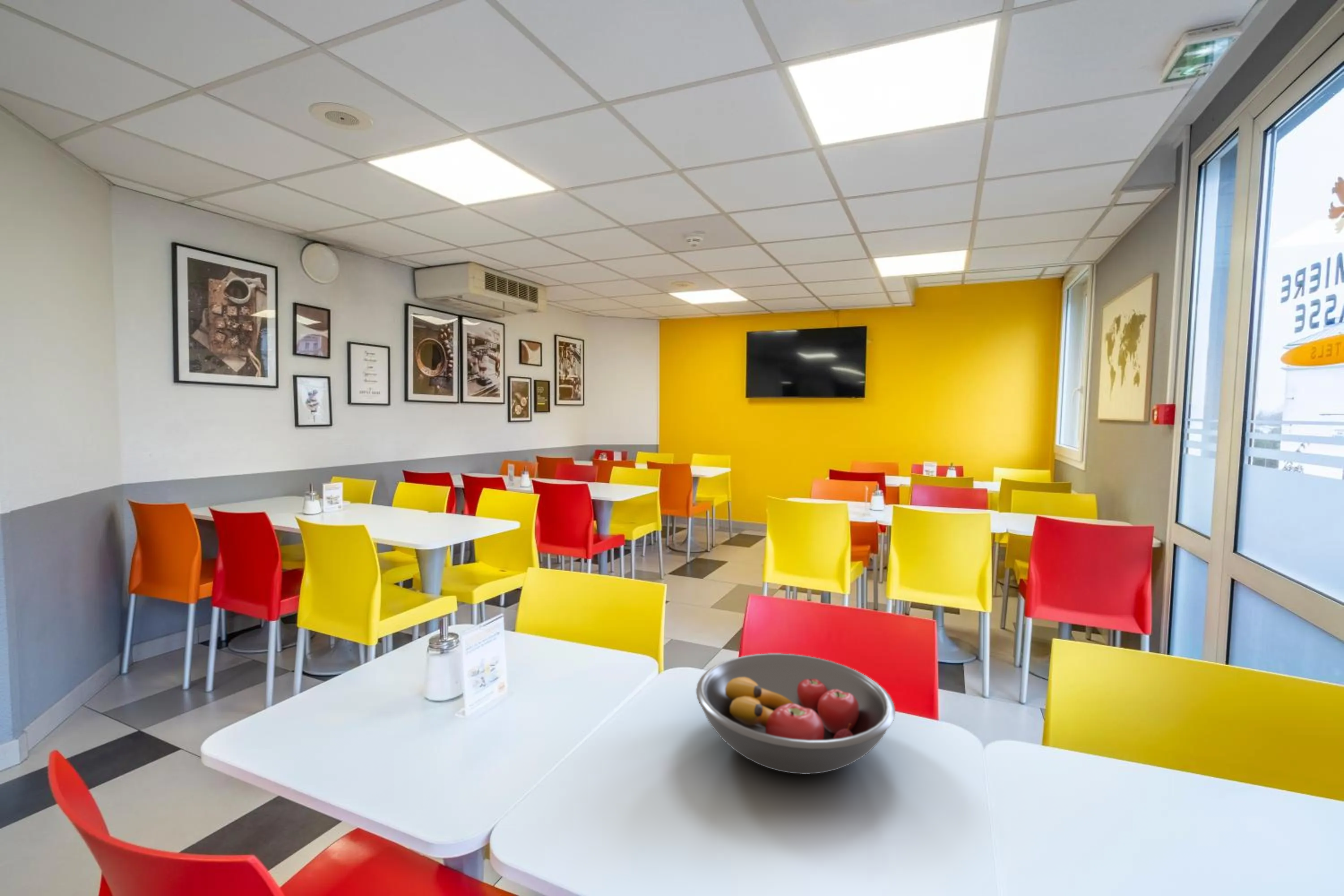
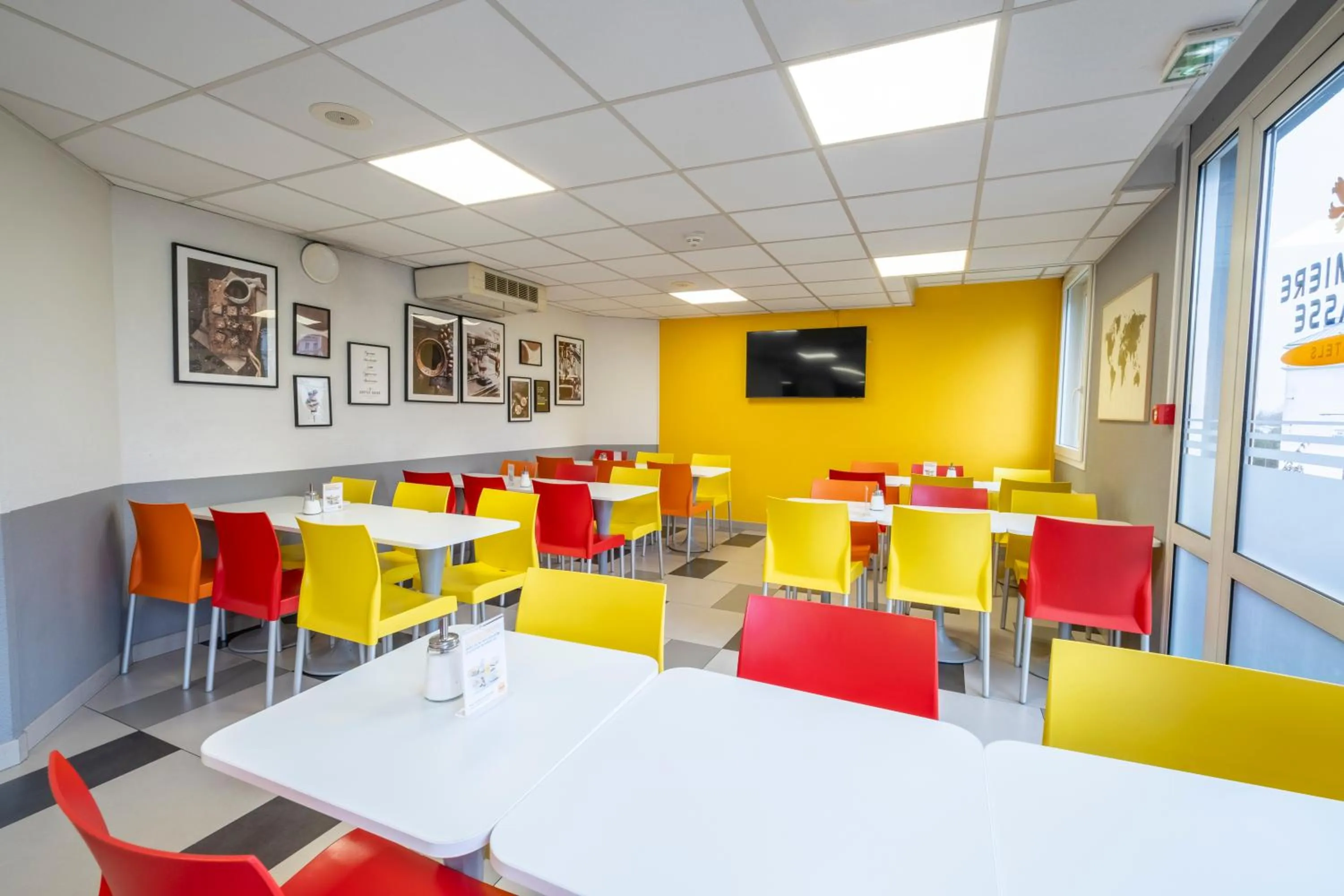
- fruit bowl (792, 711)
